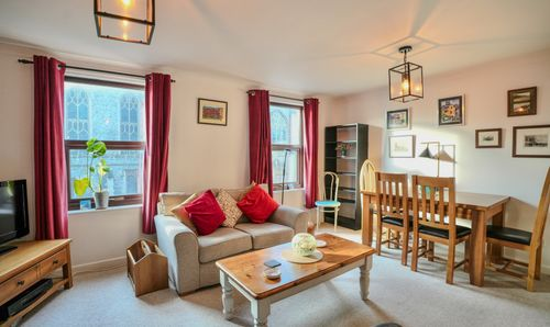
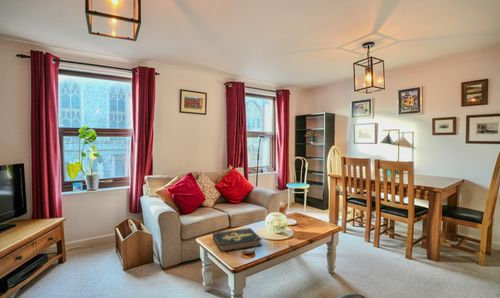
+ book (236, 238)
